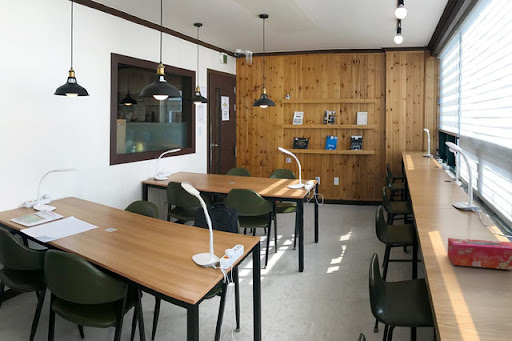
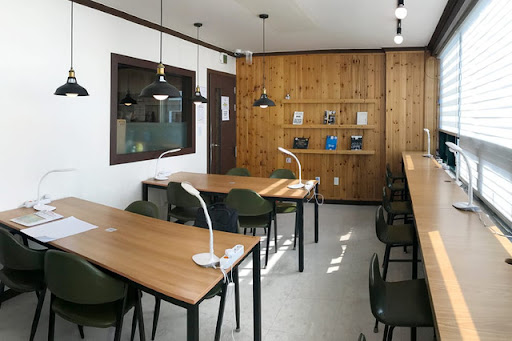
- tissue box (482, 253)
